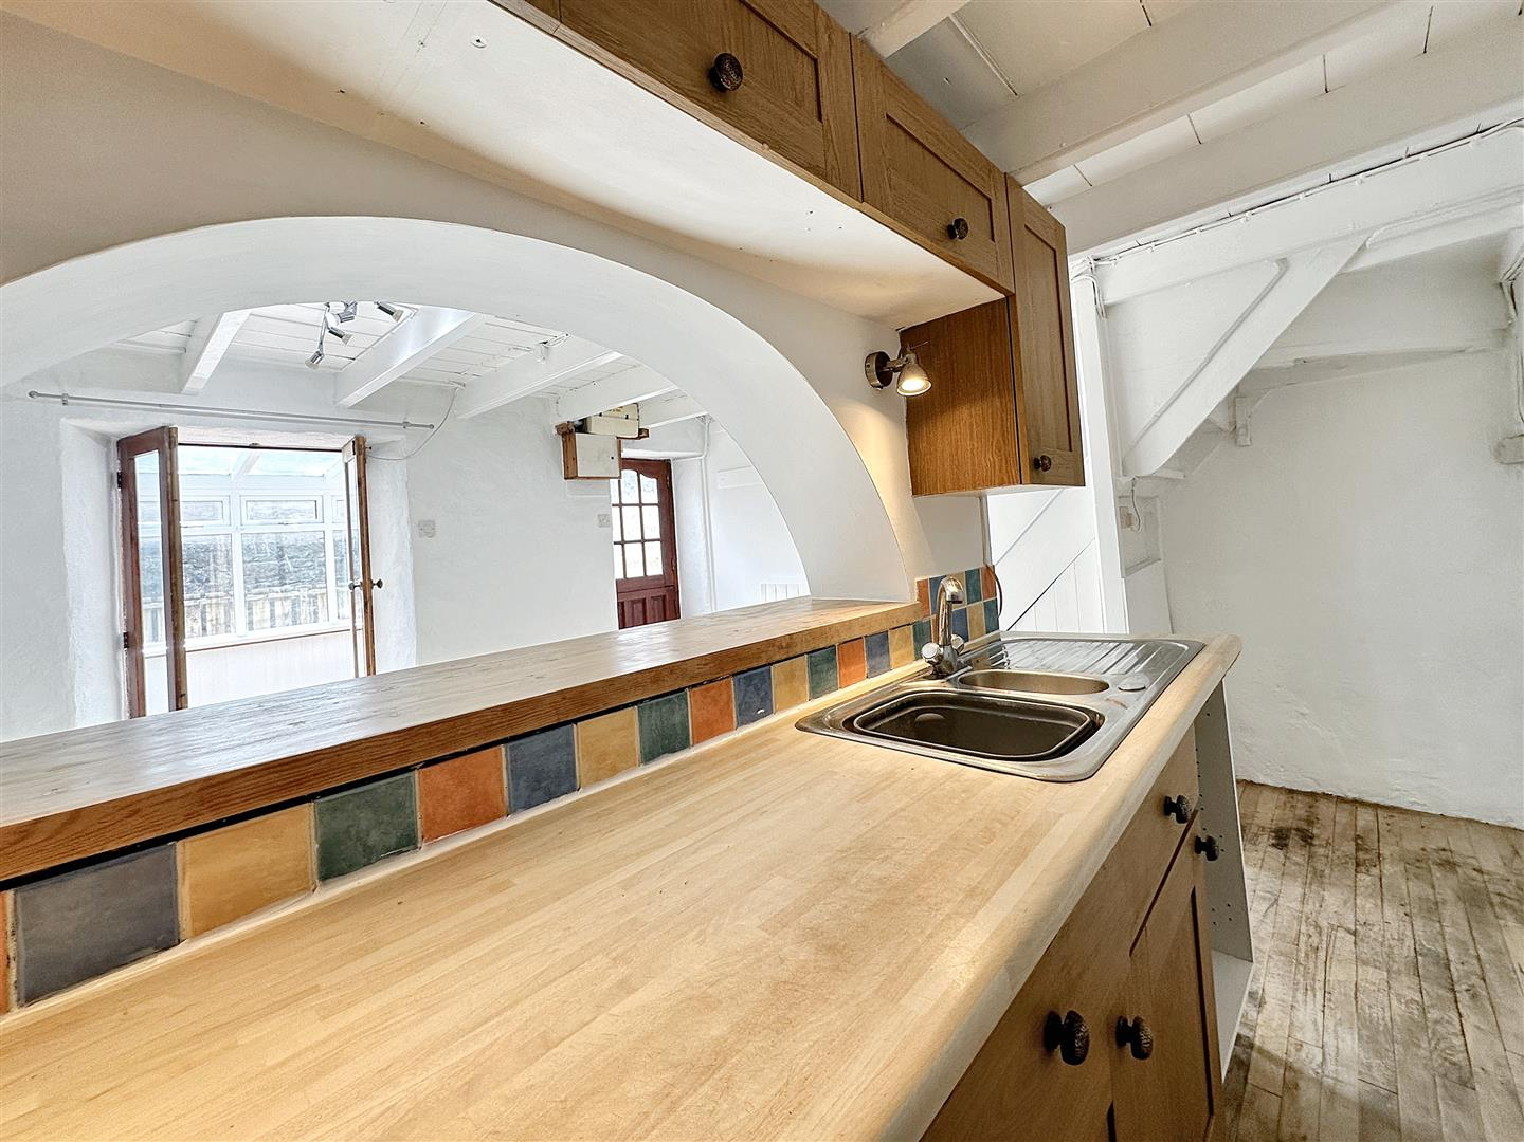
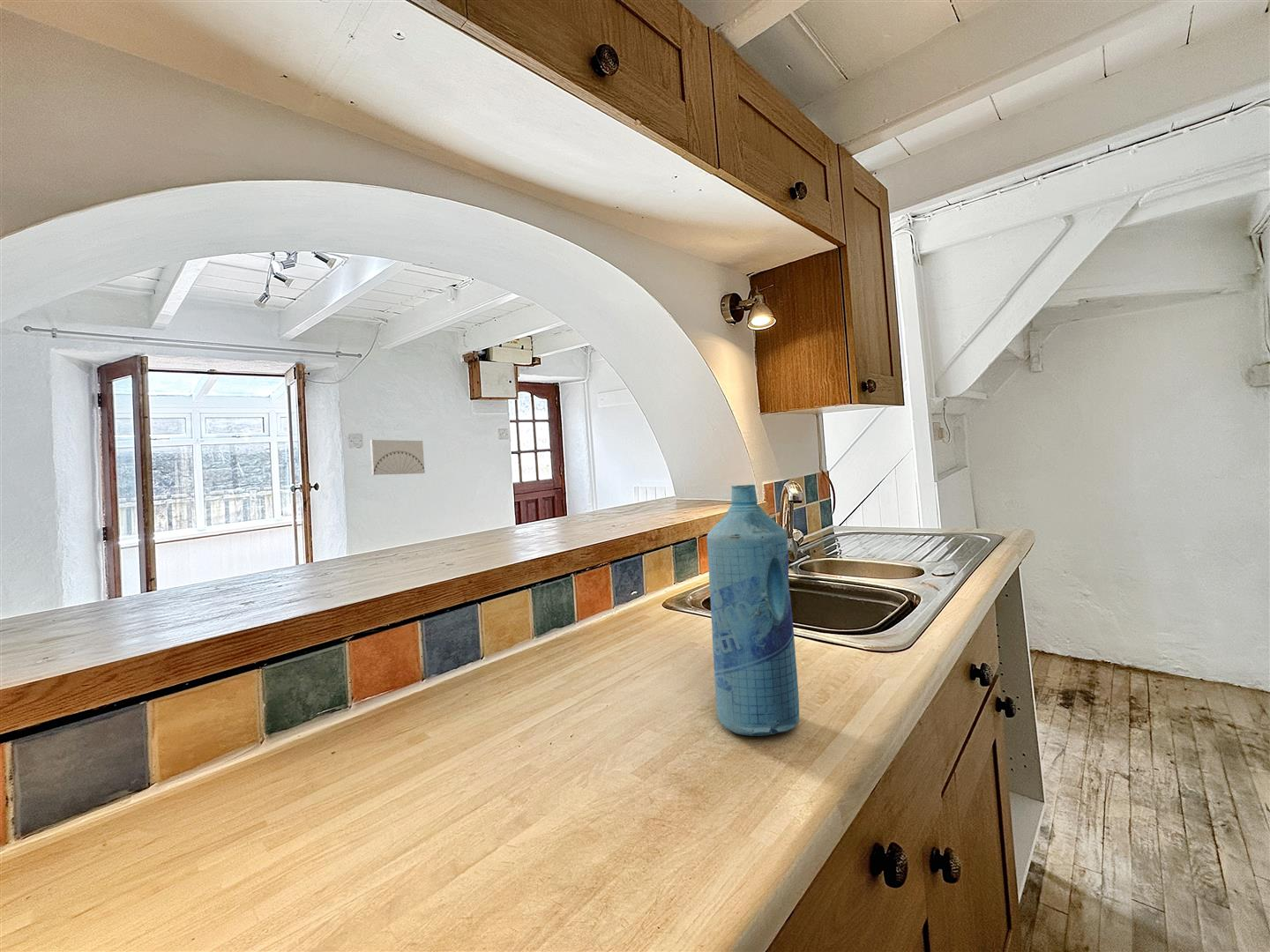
+ bottle (751, 603)
+ wall art (398, 457)
